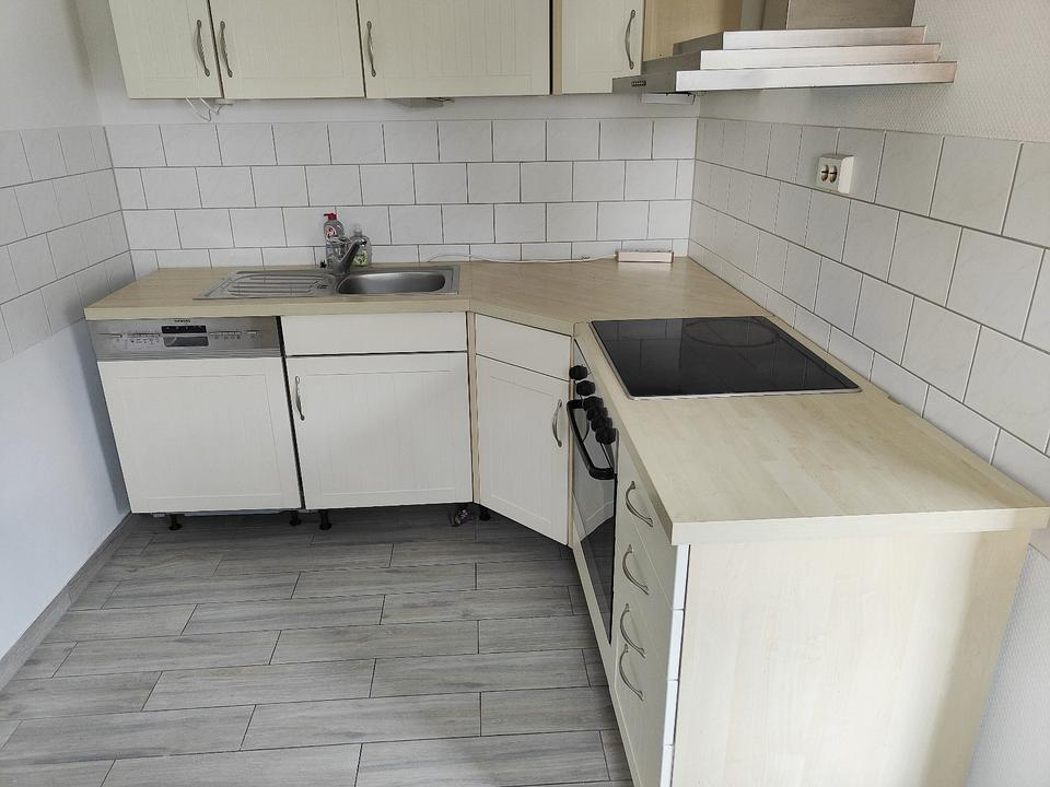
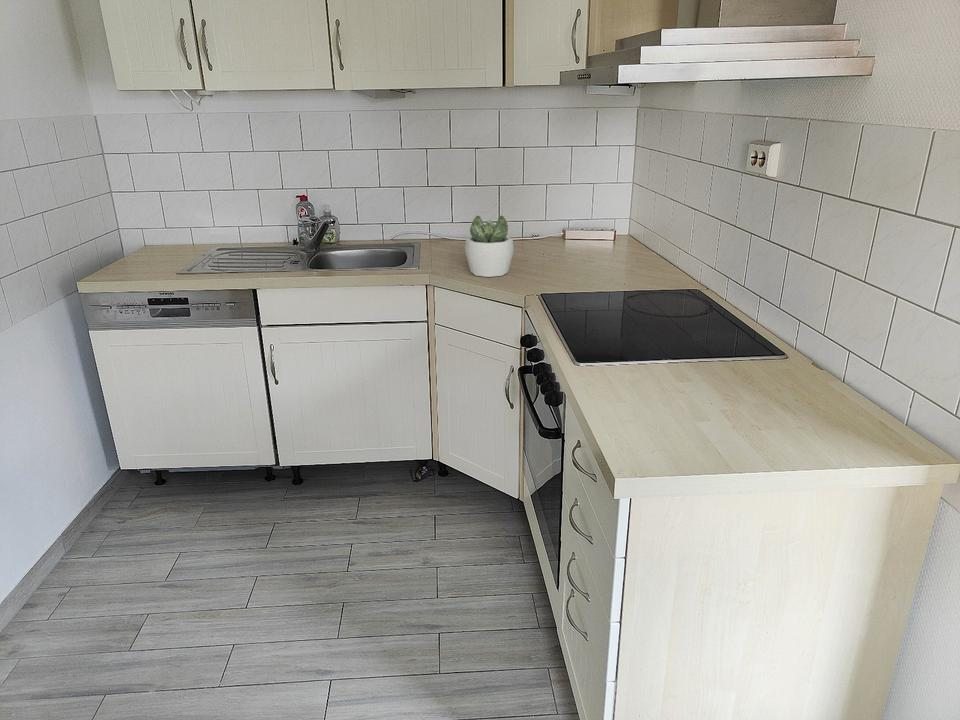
+ succulent plant (489, 245)
